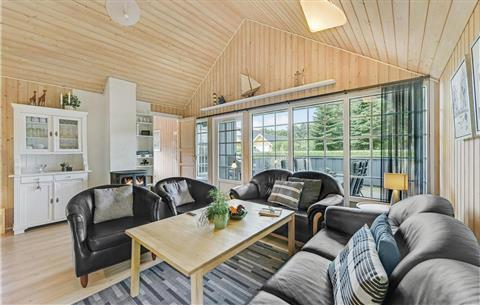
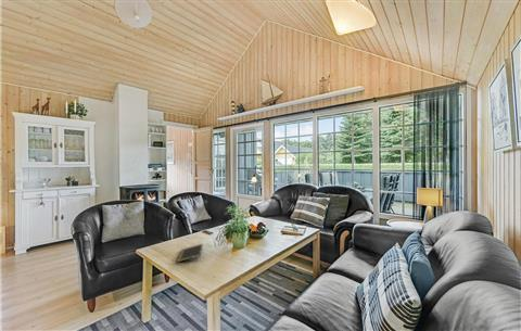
+ notepad (190, 252)
